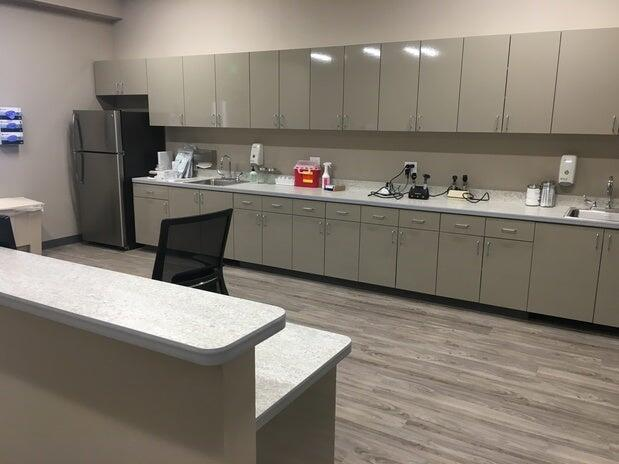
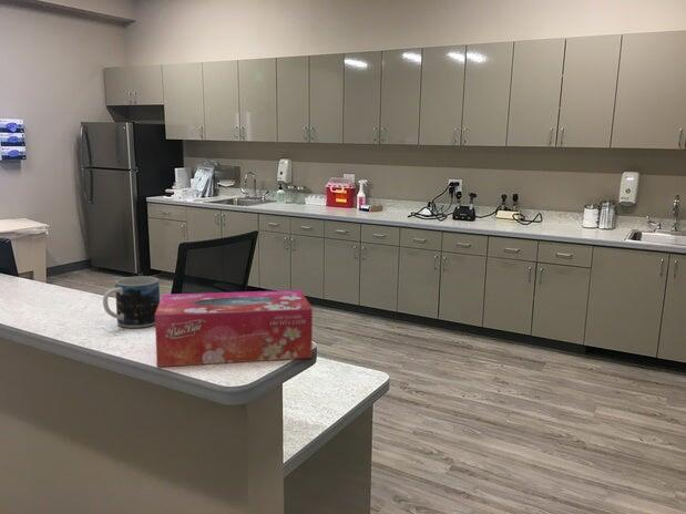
+ mug (130, 304)
+ tissue box (235, 325)
